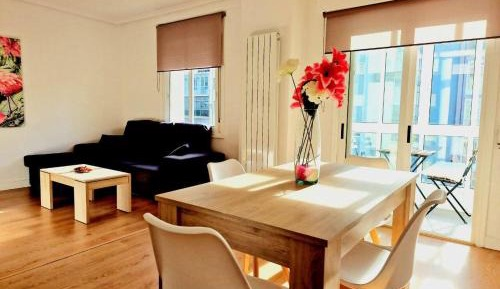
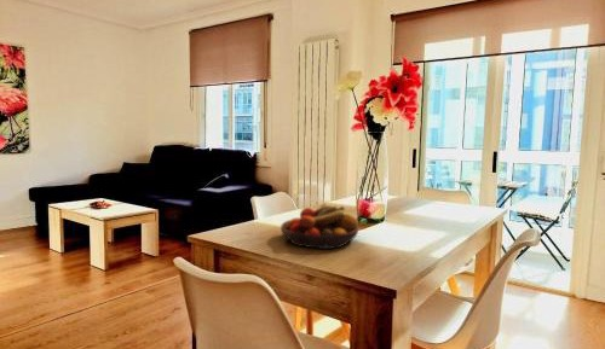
+ fruit bowl (318, 222)
